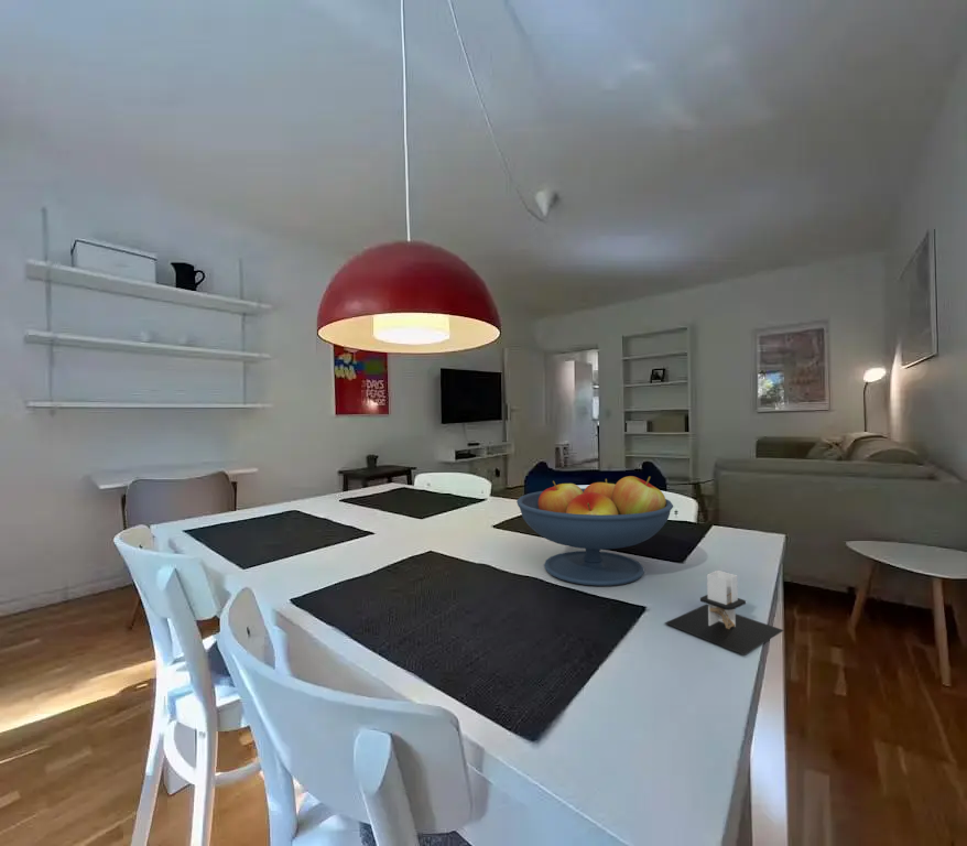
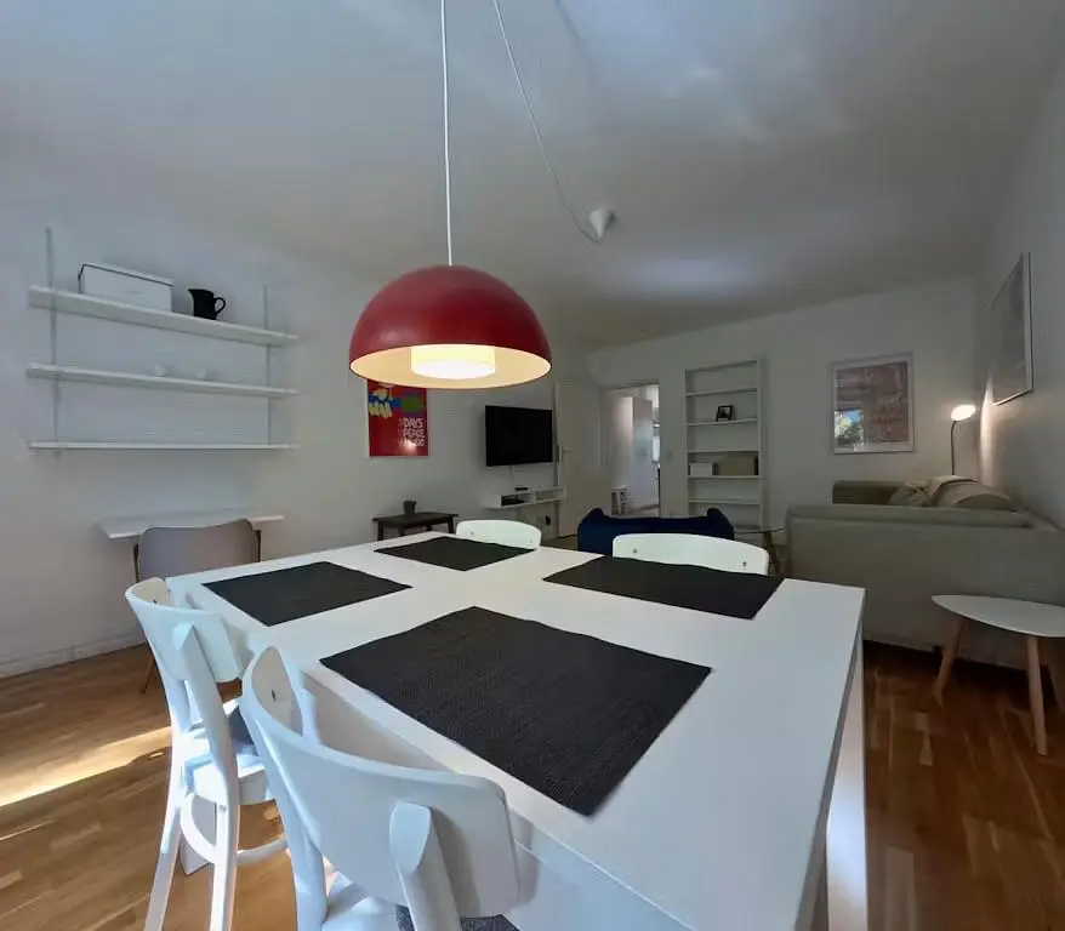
- fruit bowl (591, 522)
- architectural model (722, 600)
